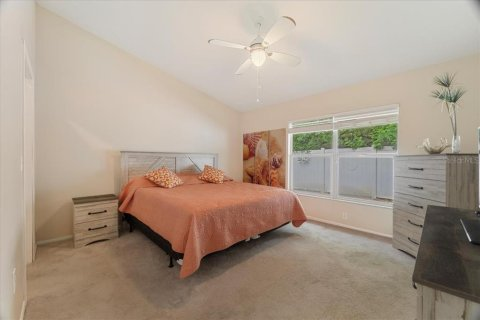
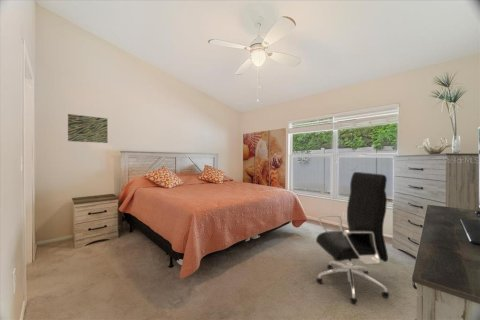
+ office chair (348, 227)
+ wall art (88, 129)
